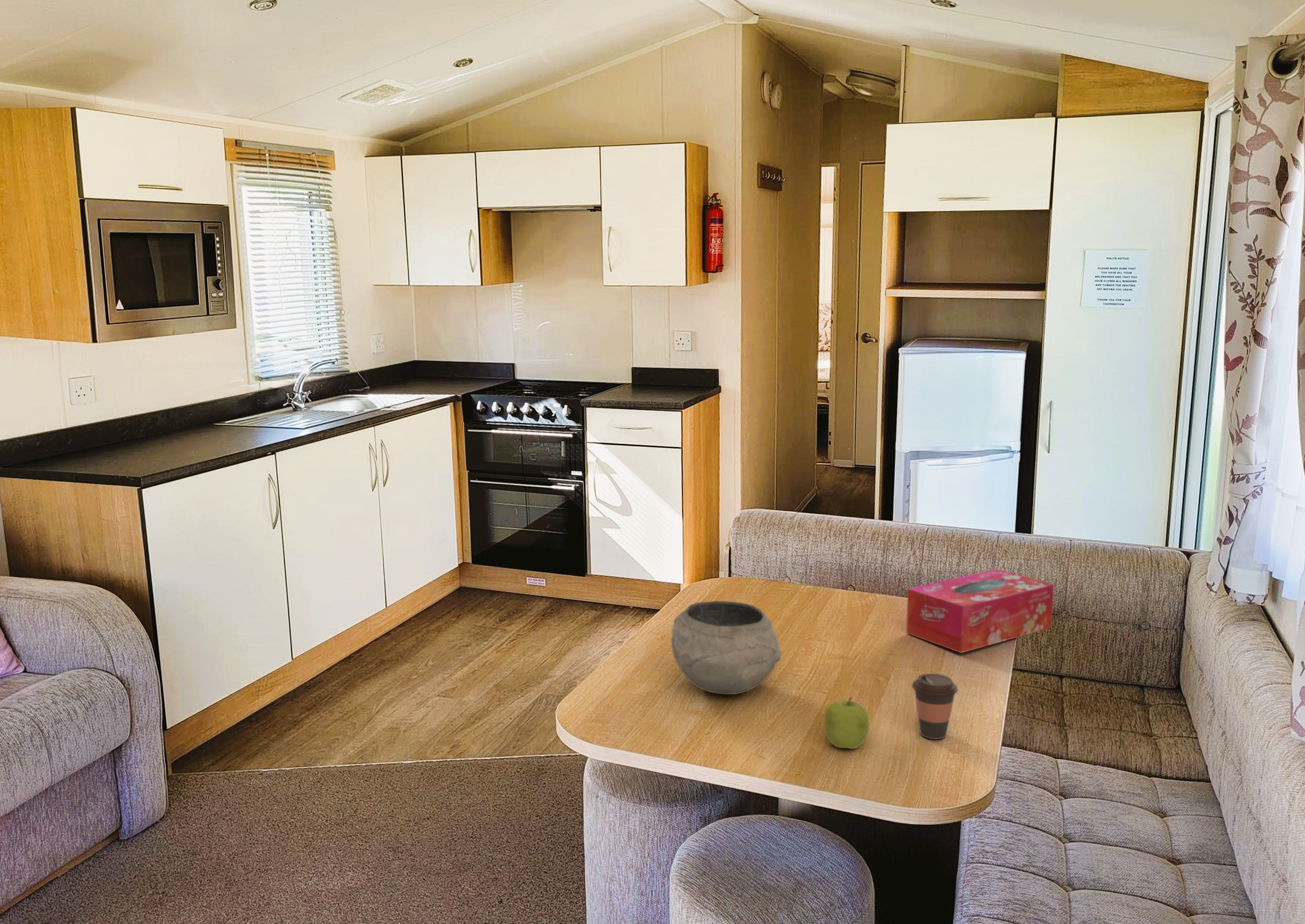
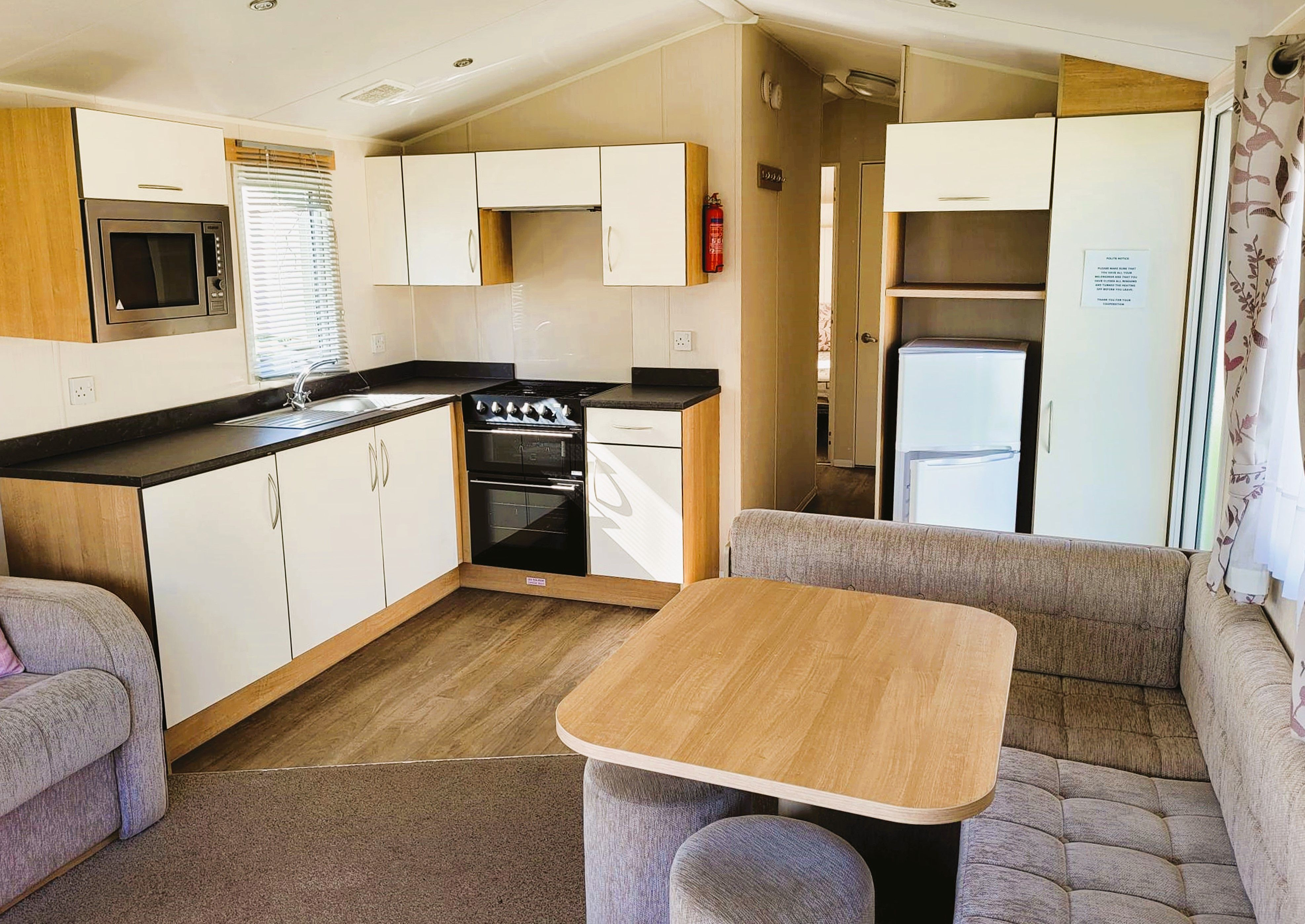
- fruit (847, 722)
- coffee cup (934, 707)
- bowl (726, 649)
- tissue box (980, 608)
